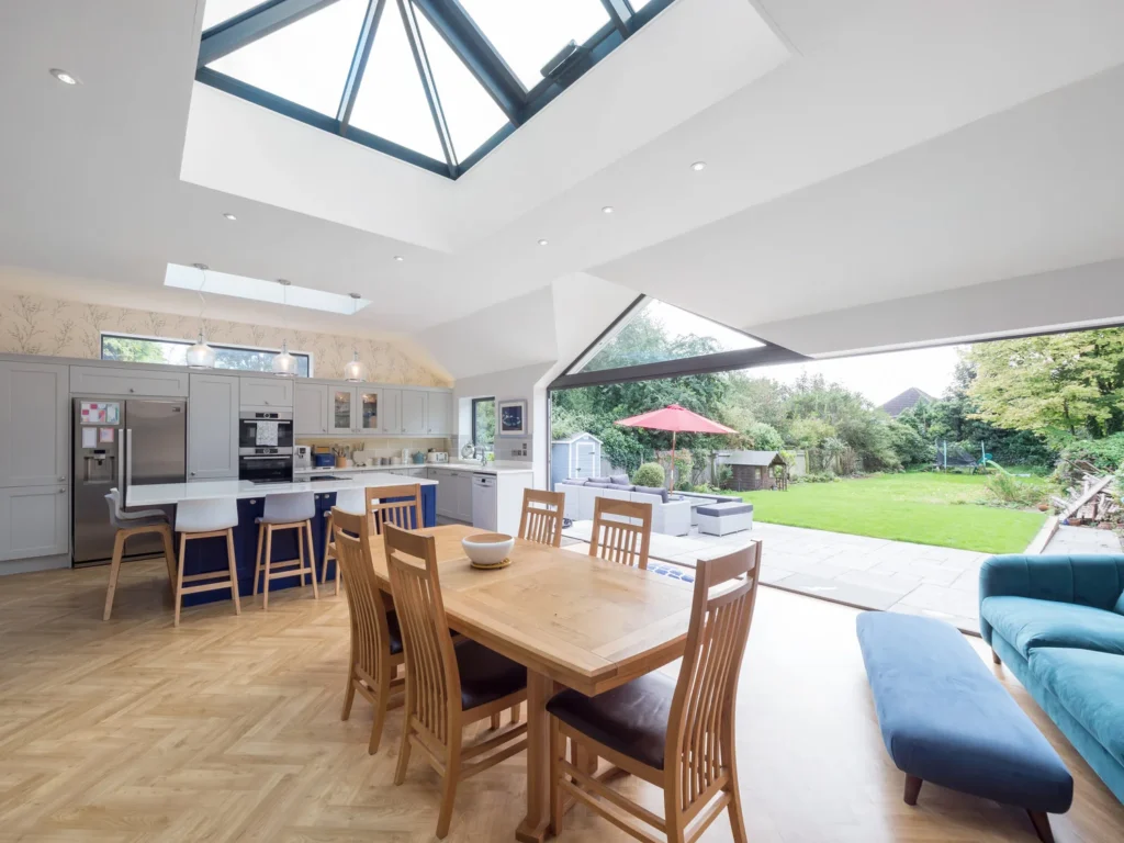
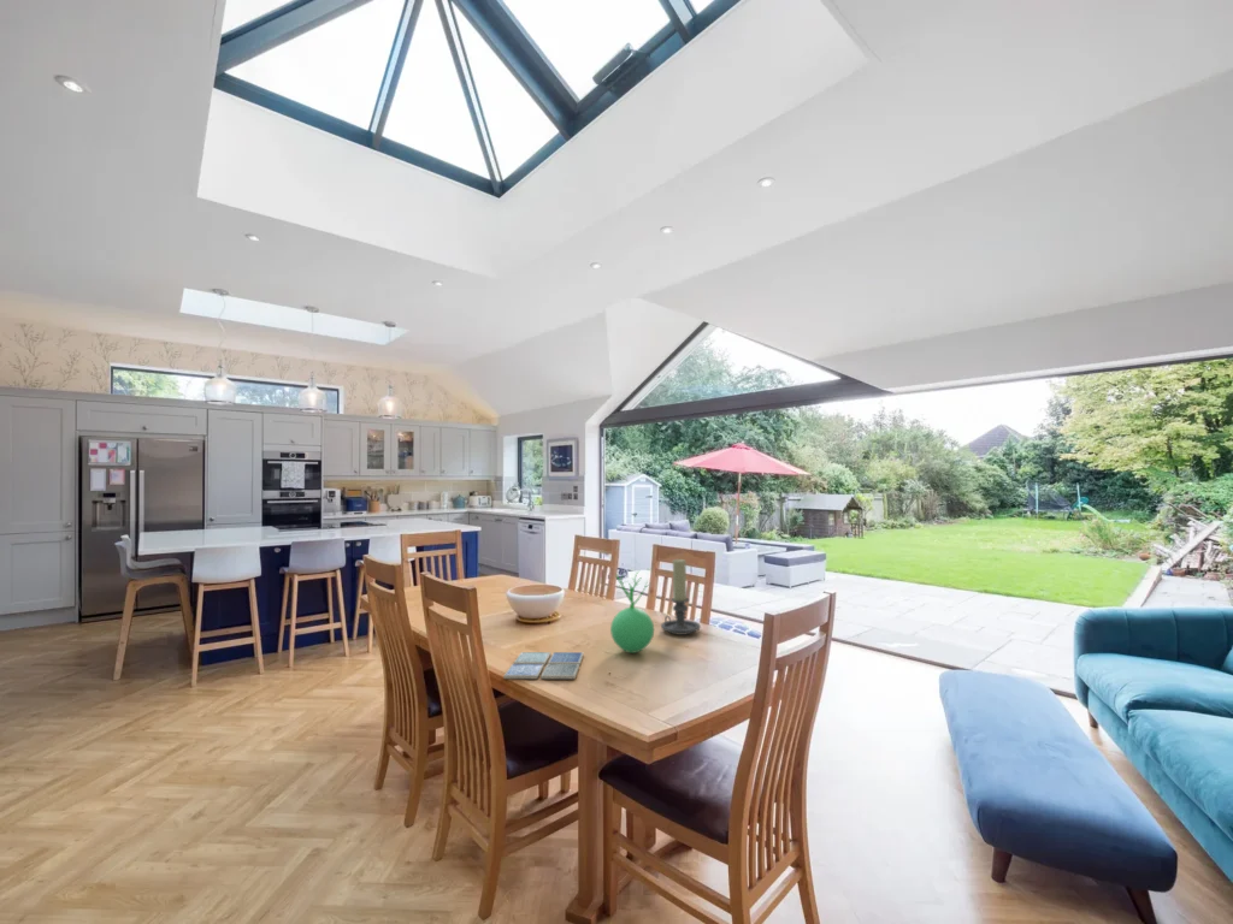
+ vase (631, 610)
+ drink coaster (545, 663)
+ candle holder (677, 593)
